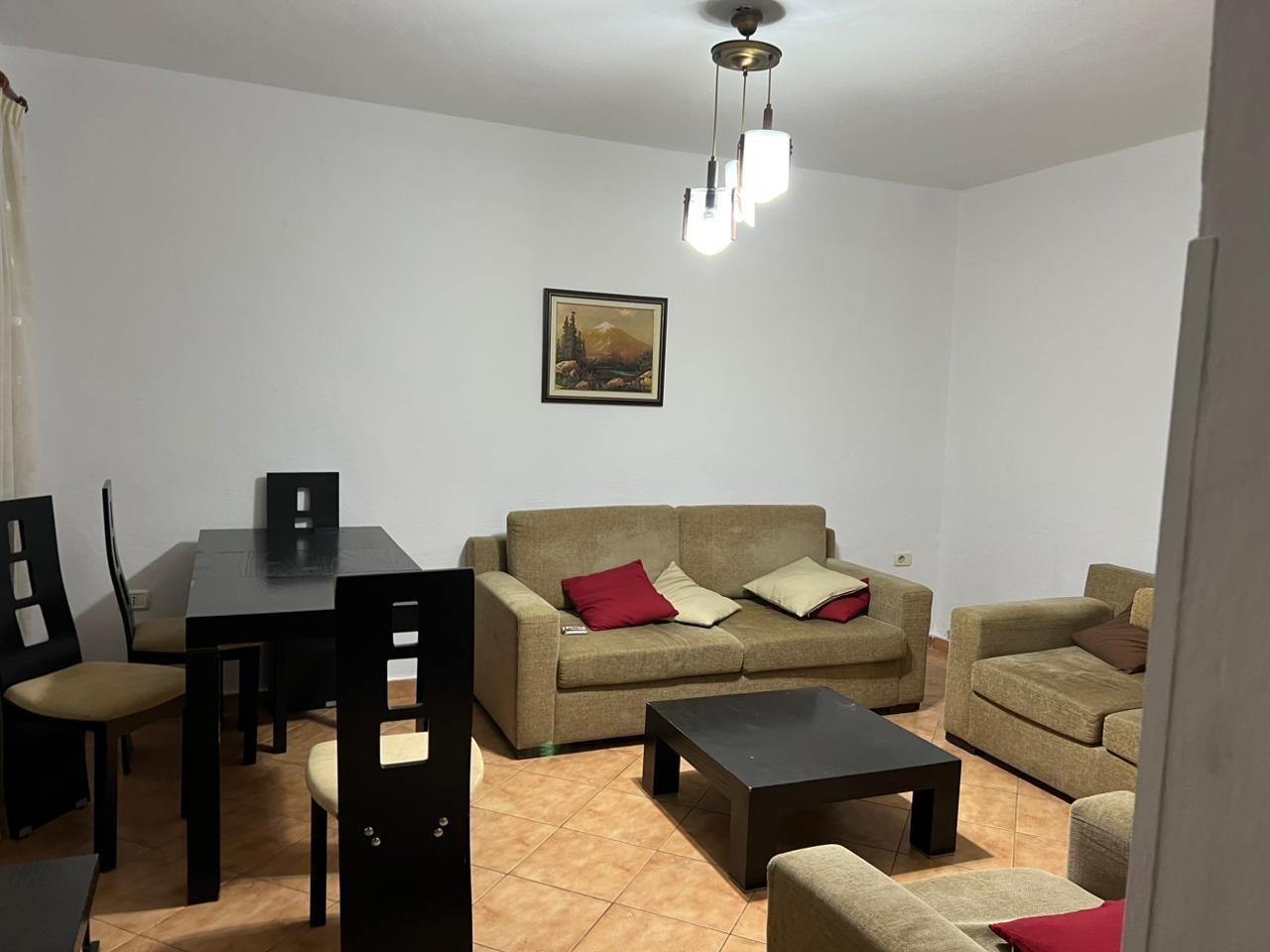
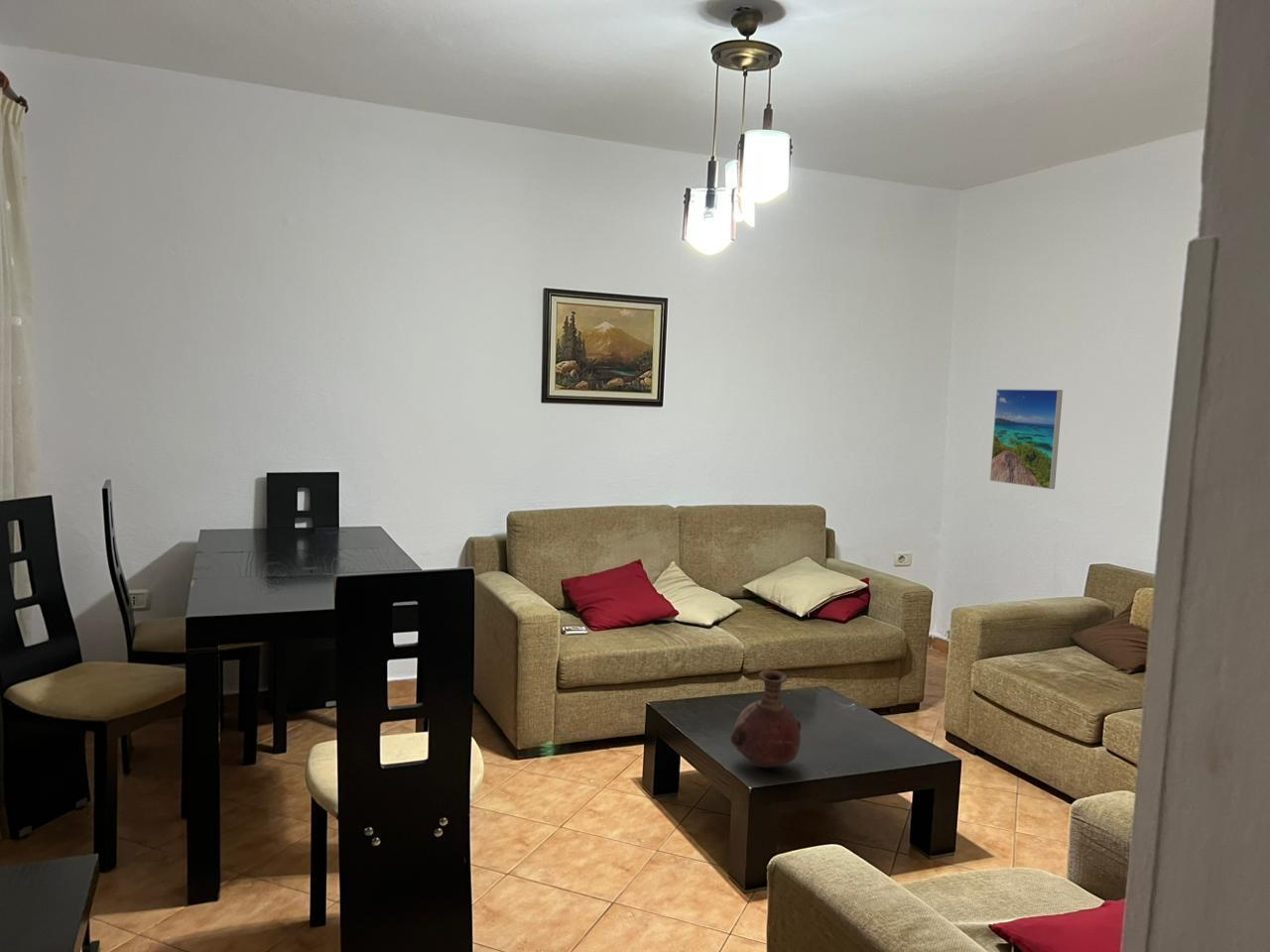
+ vase (767, 719)
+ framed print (1024, 437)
